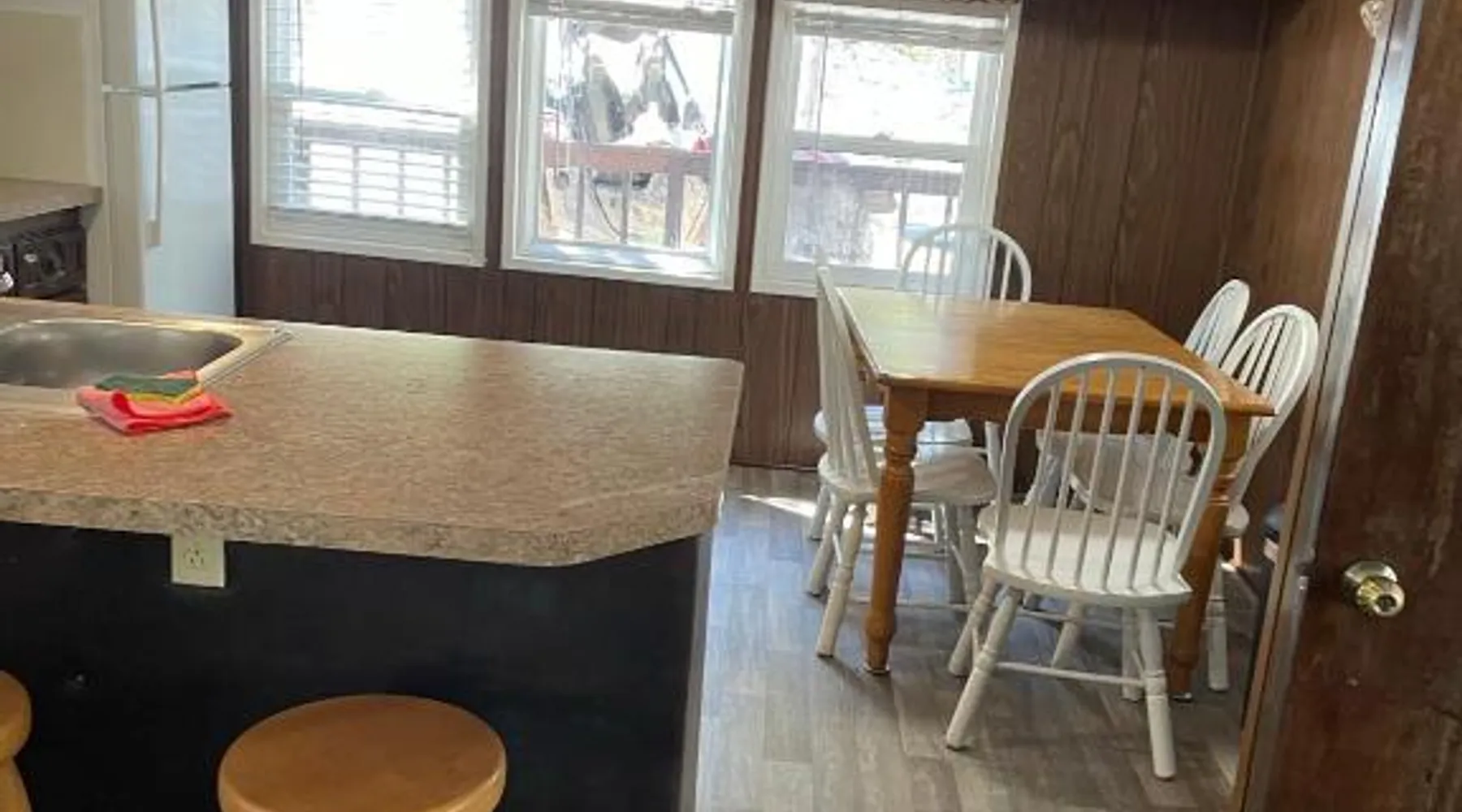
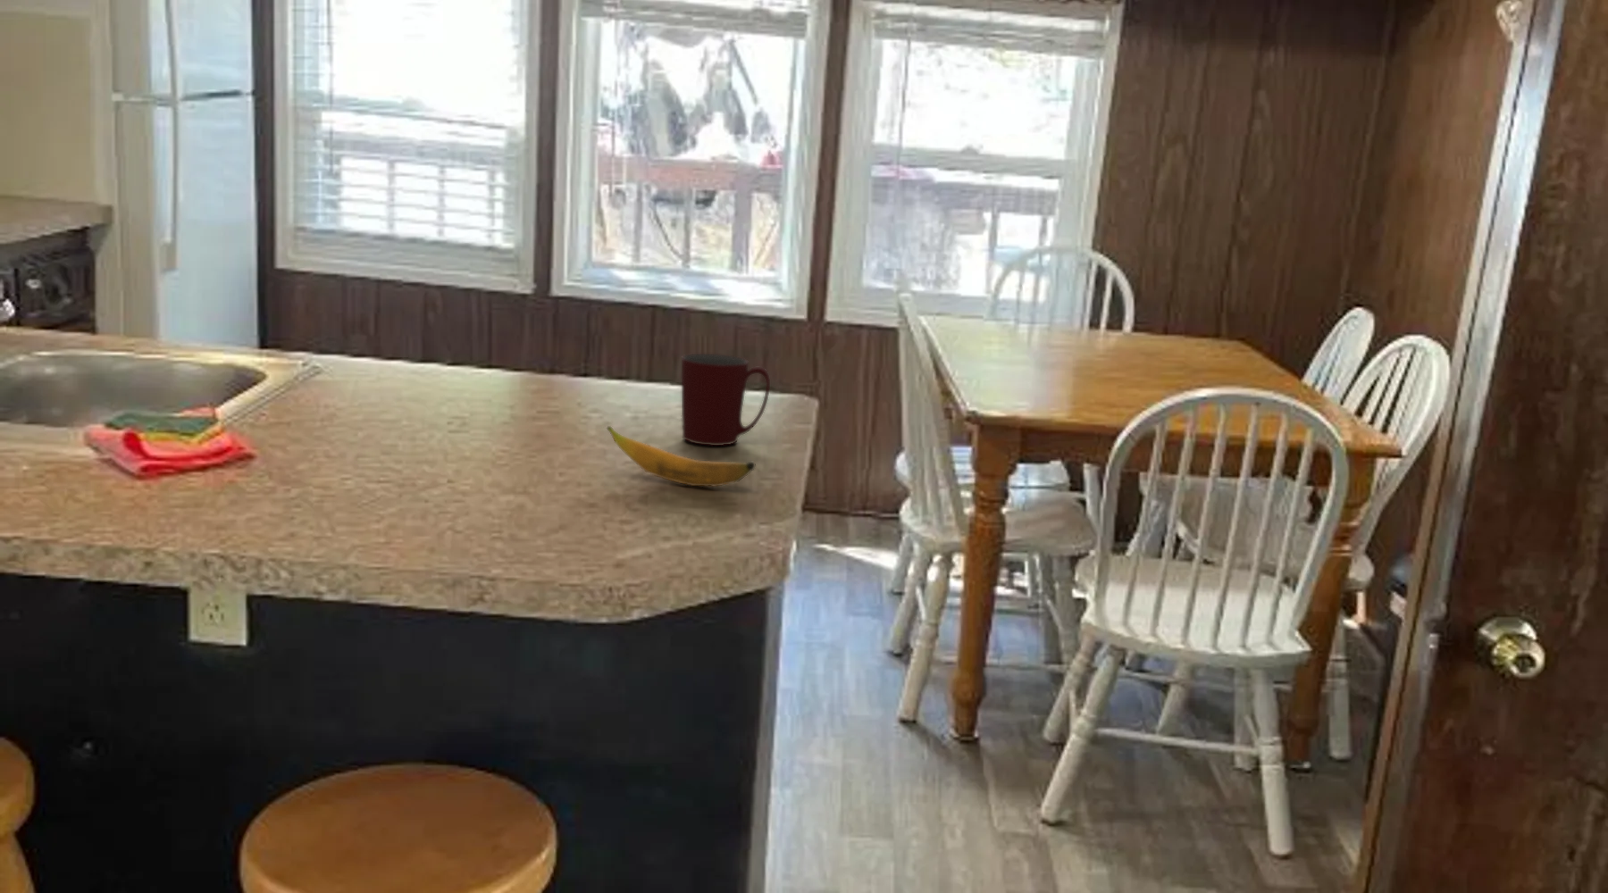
+ banana (680, 459)
+ mug (724, 400)
